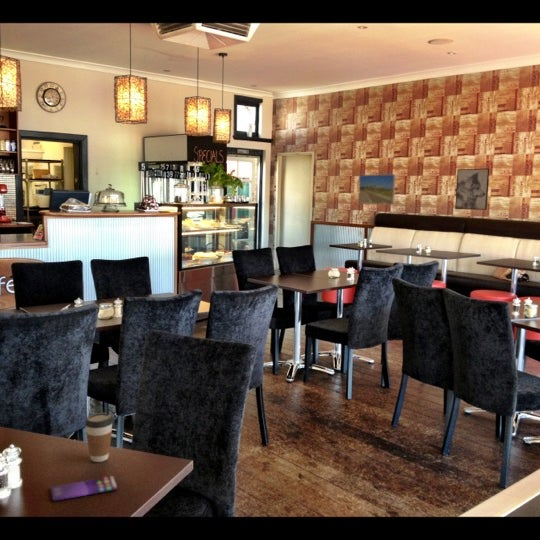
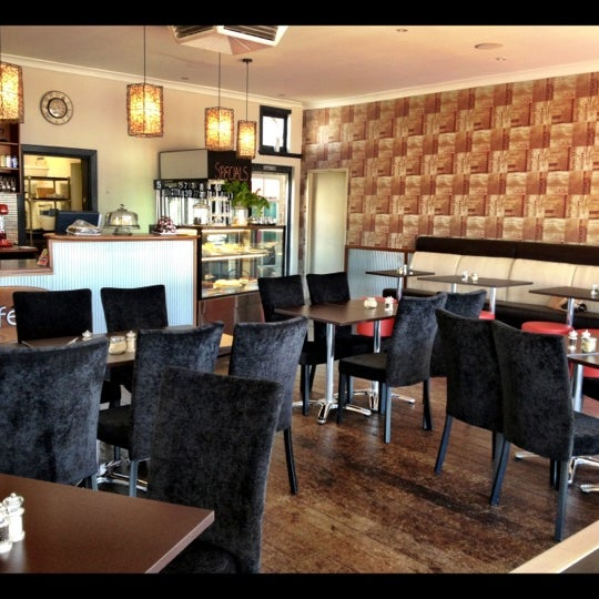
- smartphone (84, 488)
- coffee cup (99, 437)
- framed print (376, 189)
- wall art (471, 189)
